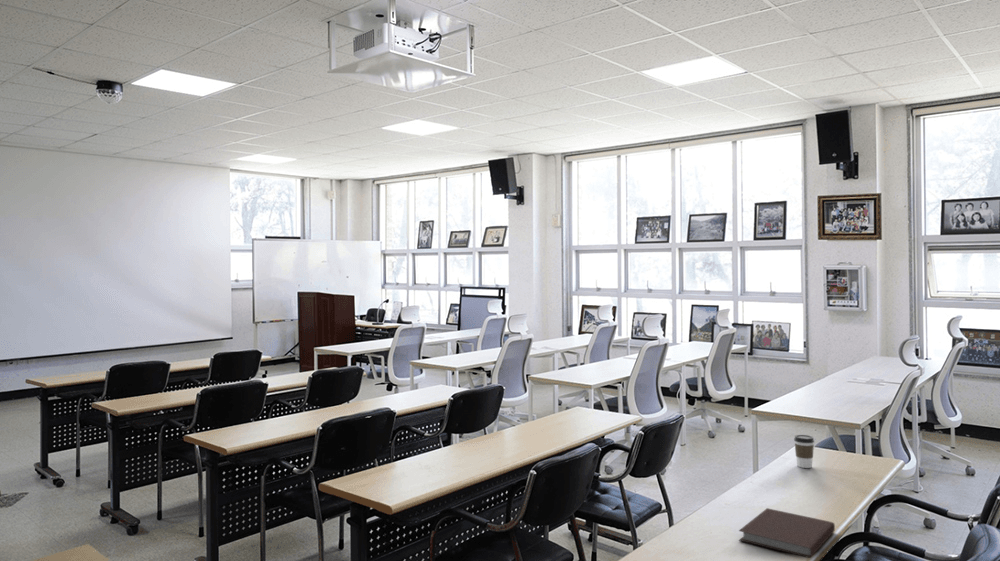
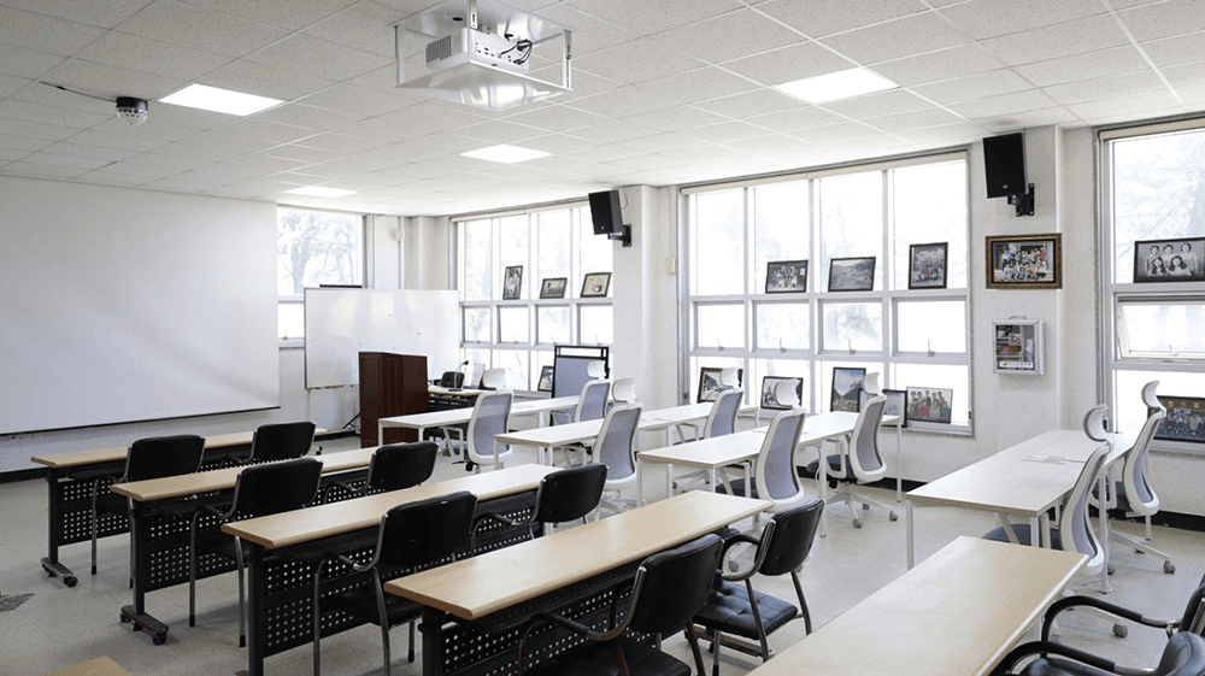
- notebook (787, 531)
- coffee cup (804, 451)
